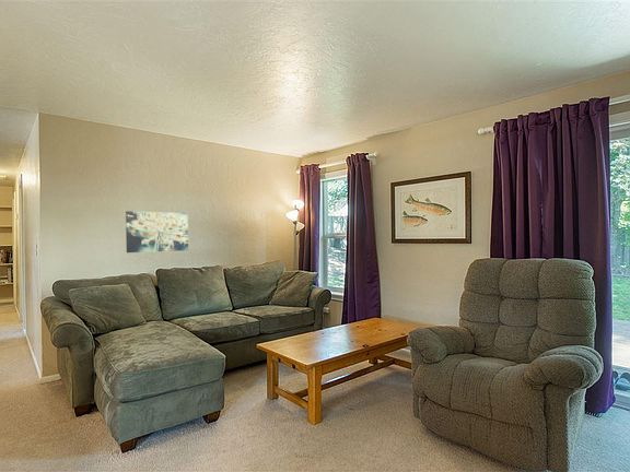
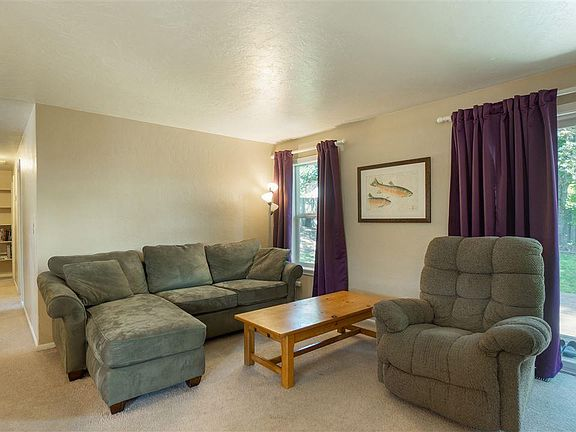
- wall art (159, 232)
